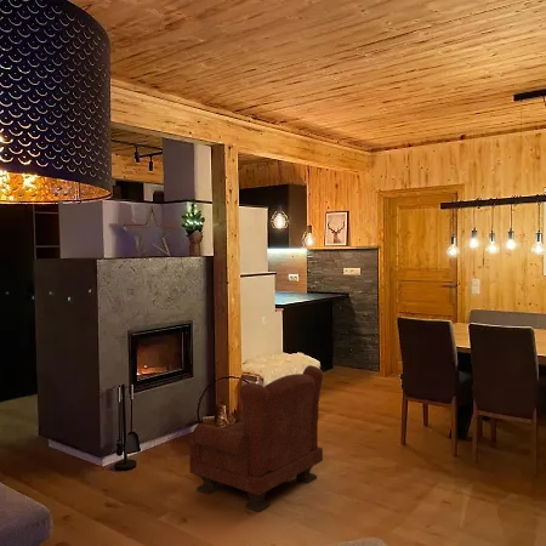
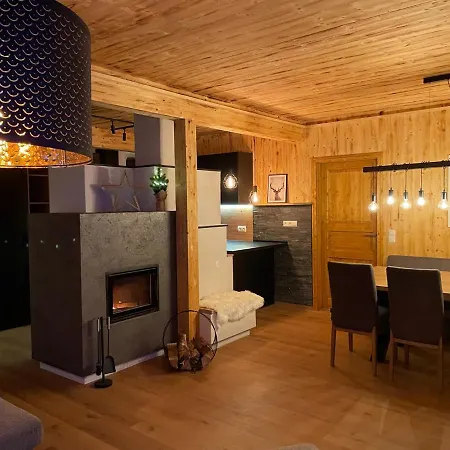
- armchair (258, 427)
